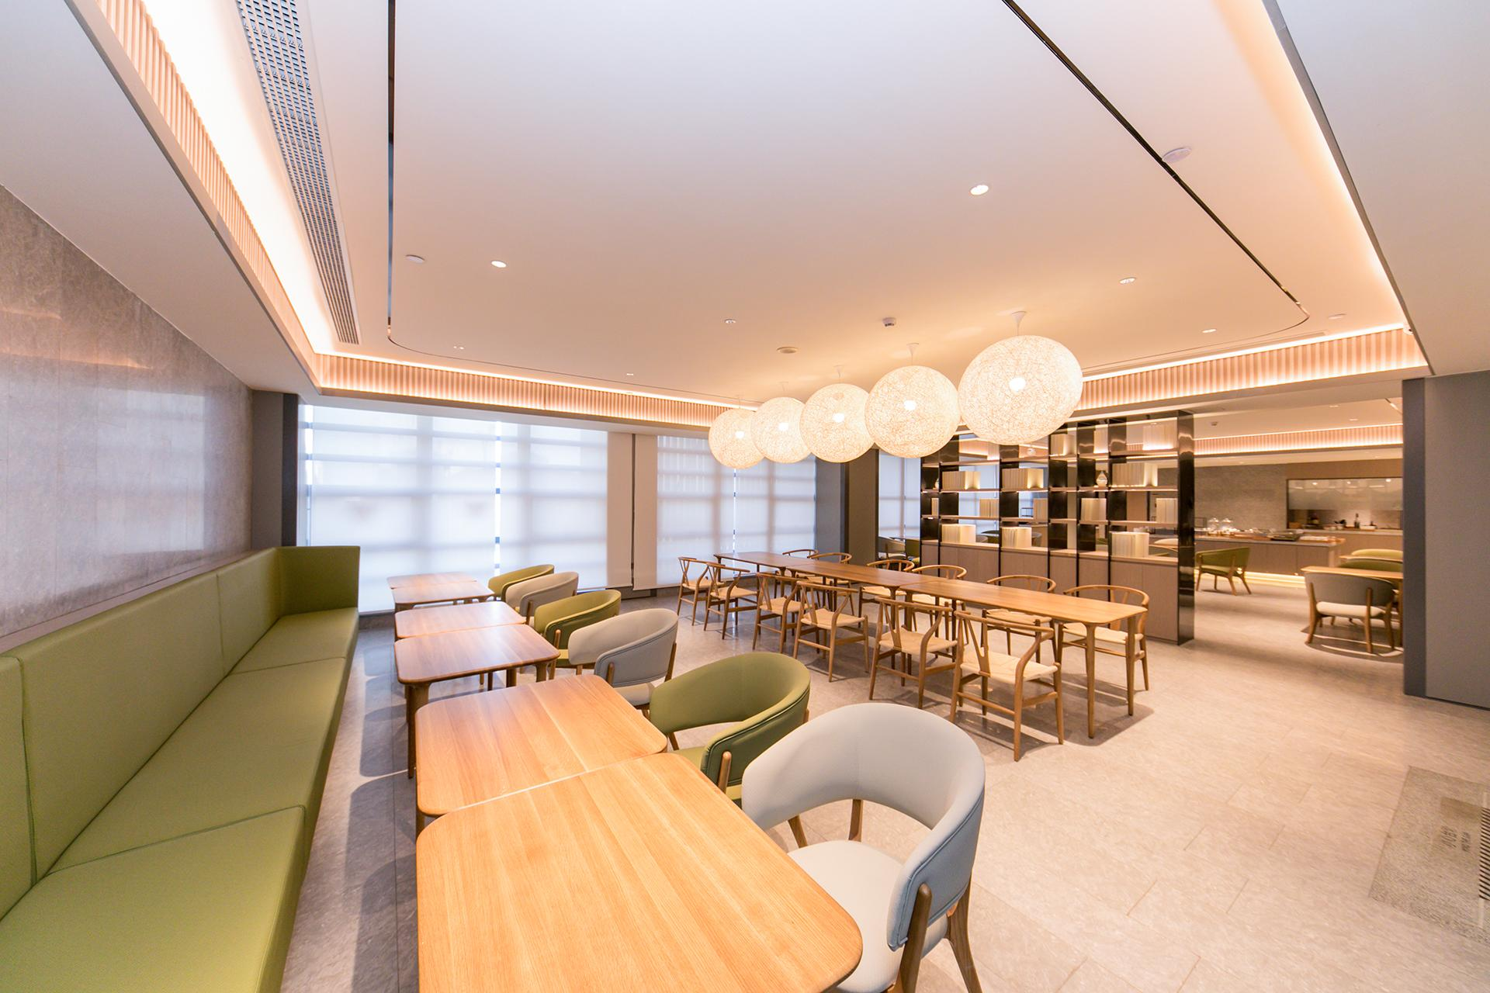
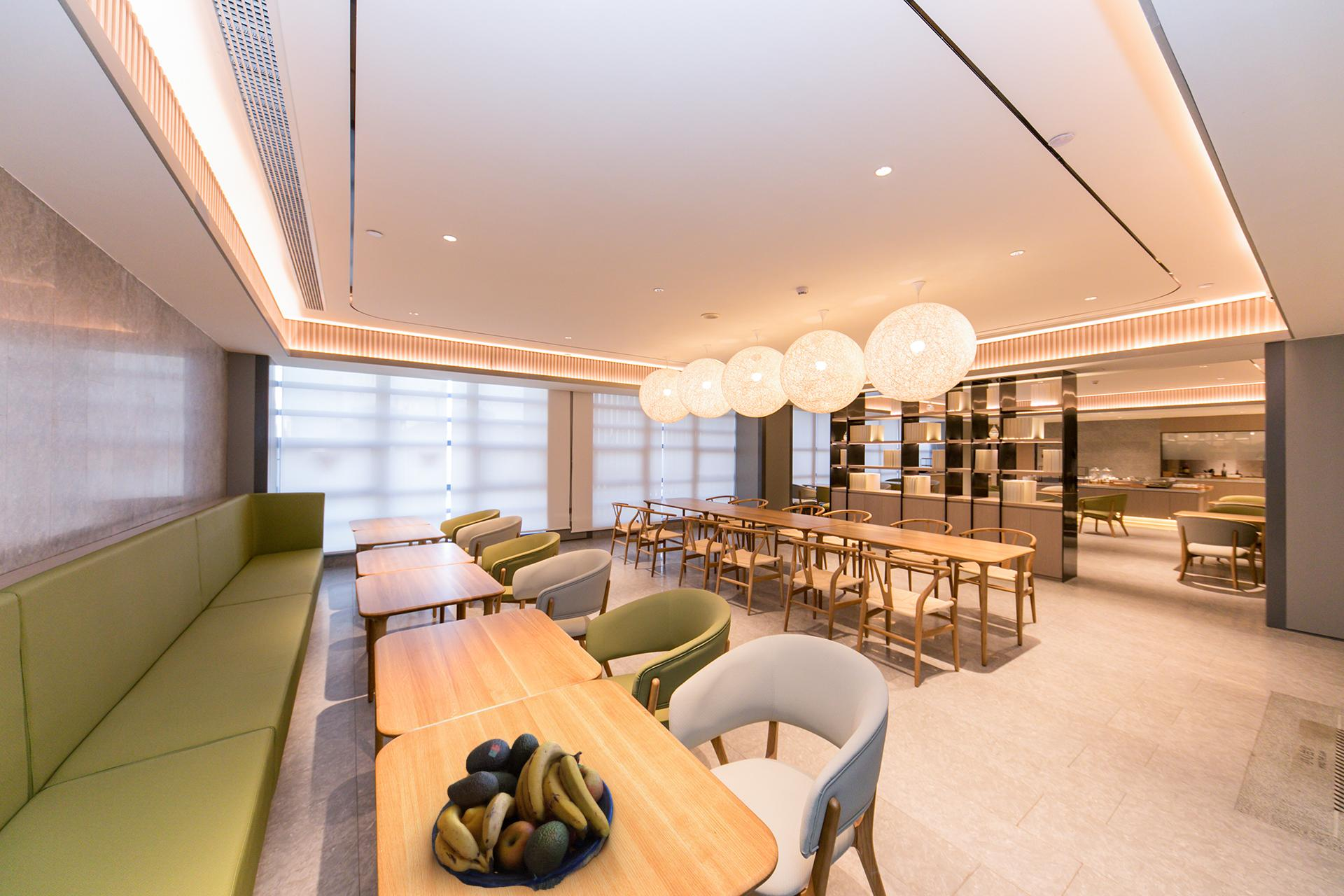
+ fruit bowl (528, 785)
